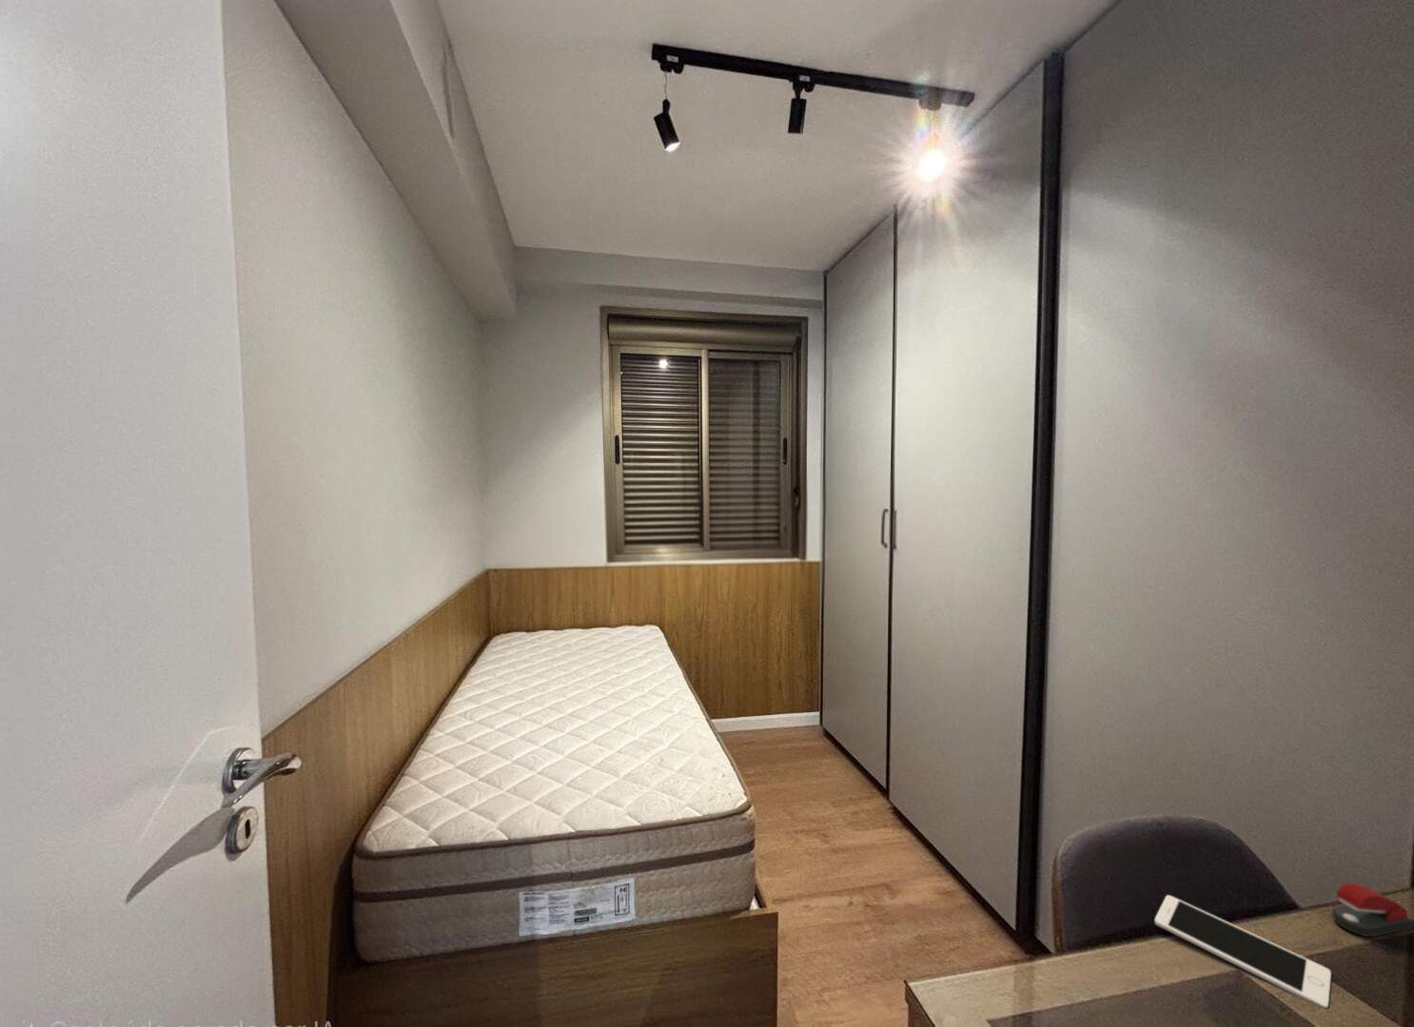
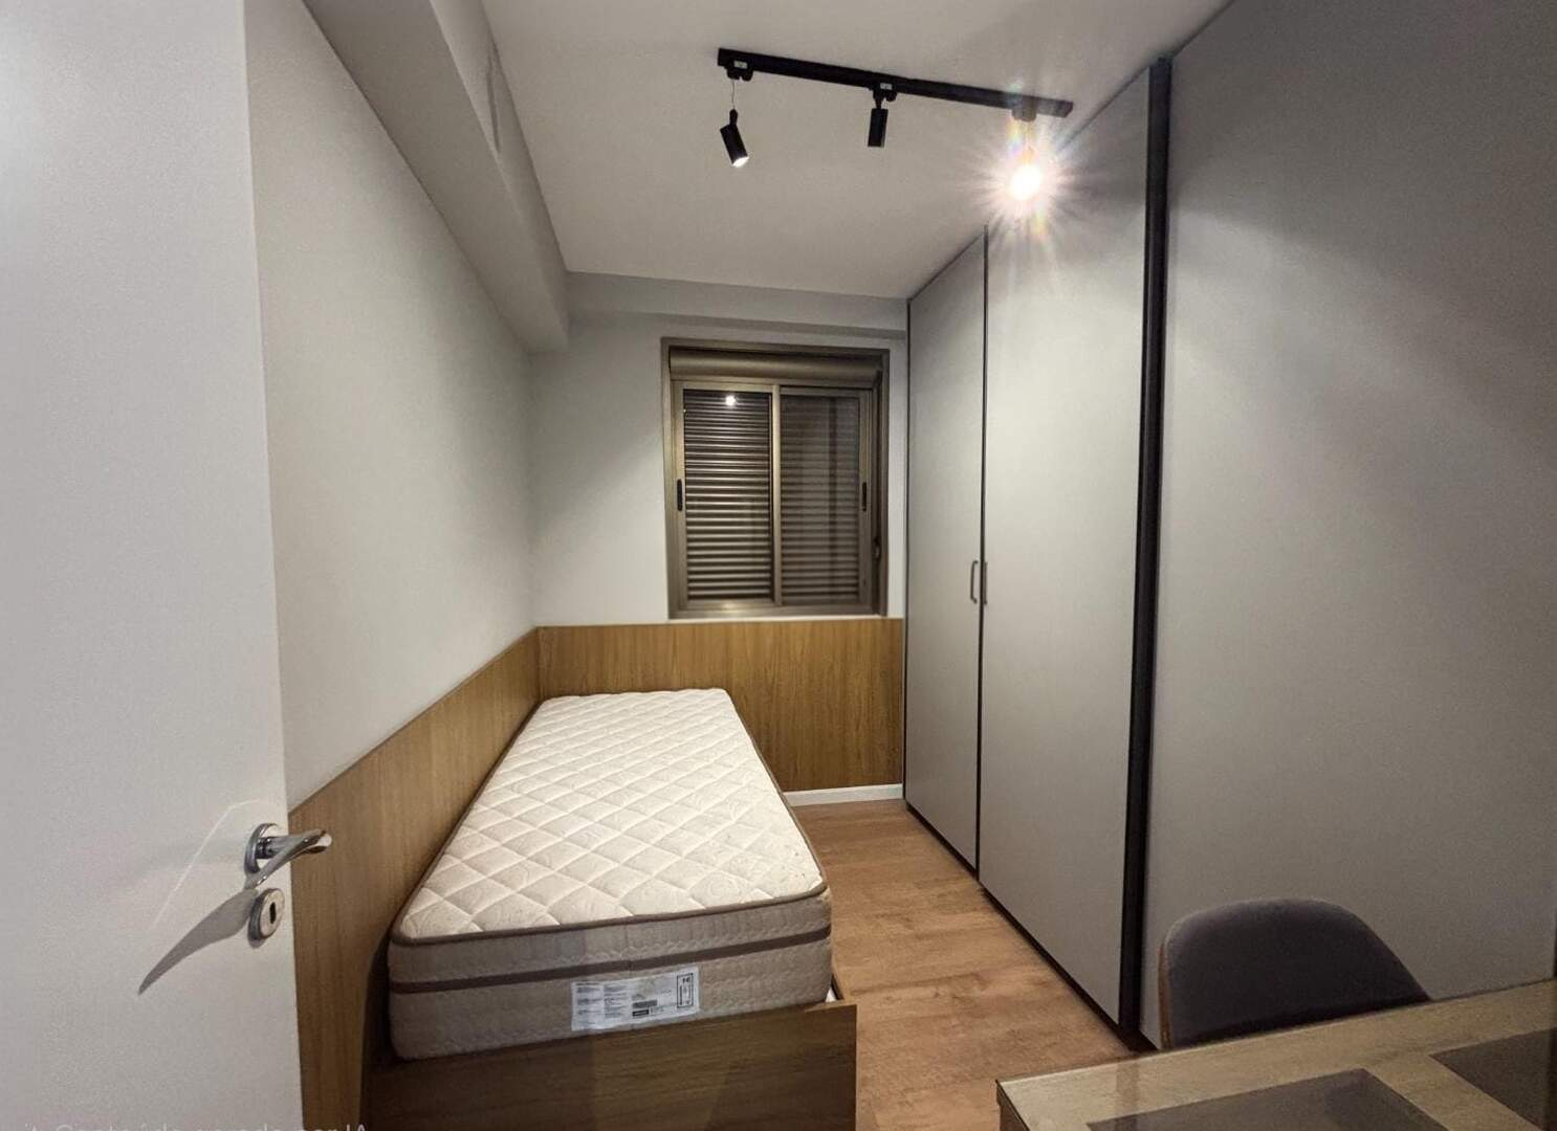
- cell phone (1237, 945)
- stapler (1369, 904)
